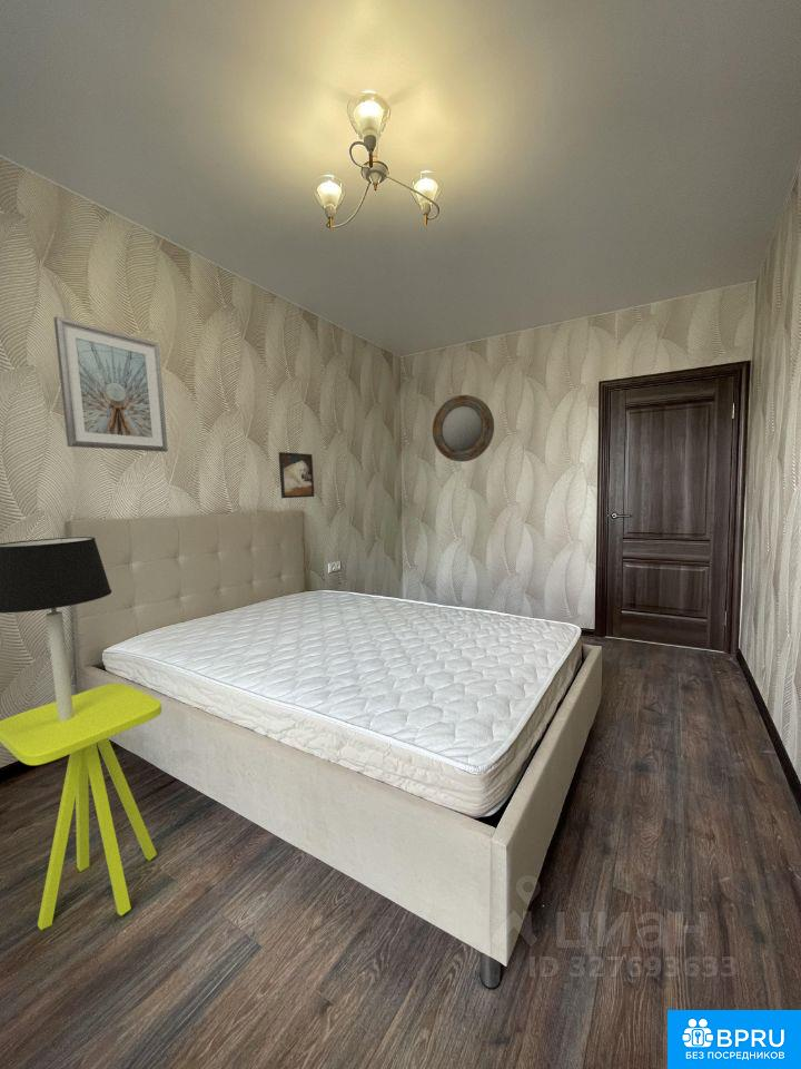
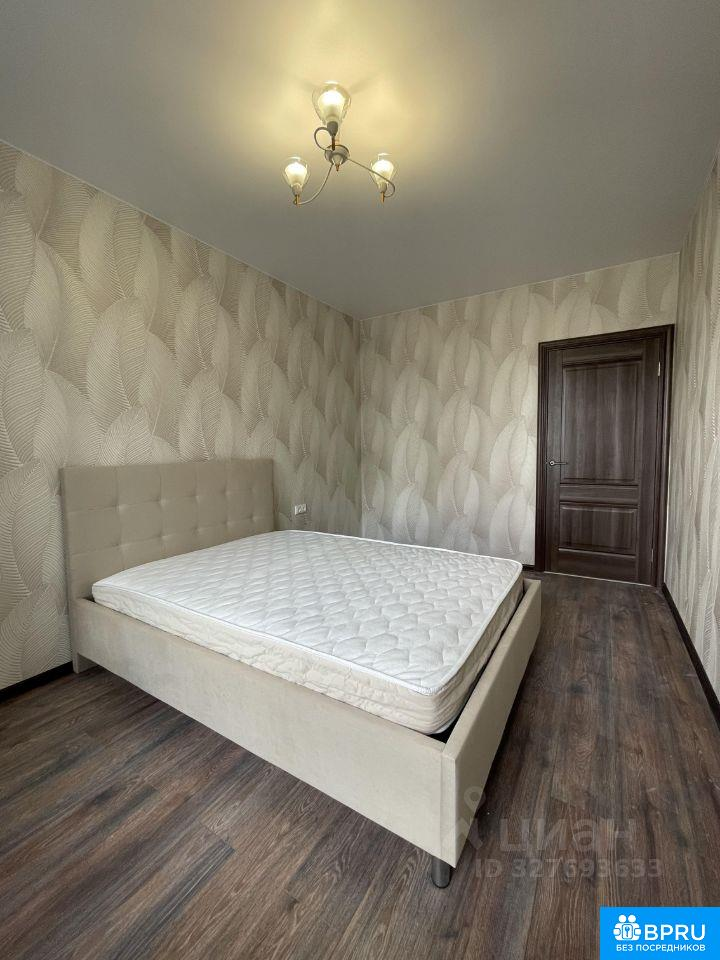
- table lamp (56, 630)
- picture frame (116, 391)
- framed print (297, 475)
- side table (88, 802)
- home mirror (462, 429)
